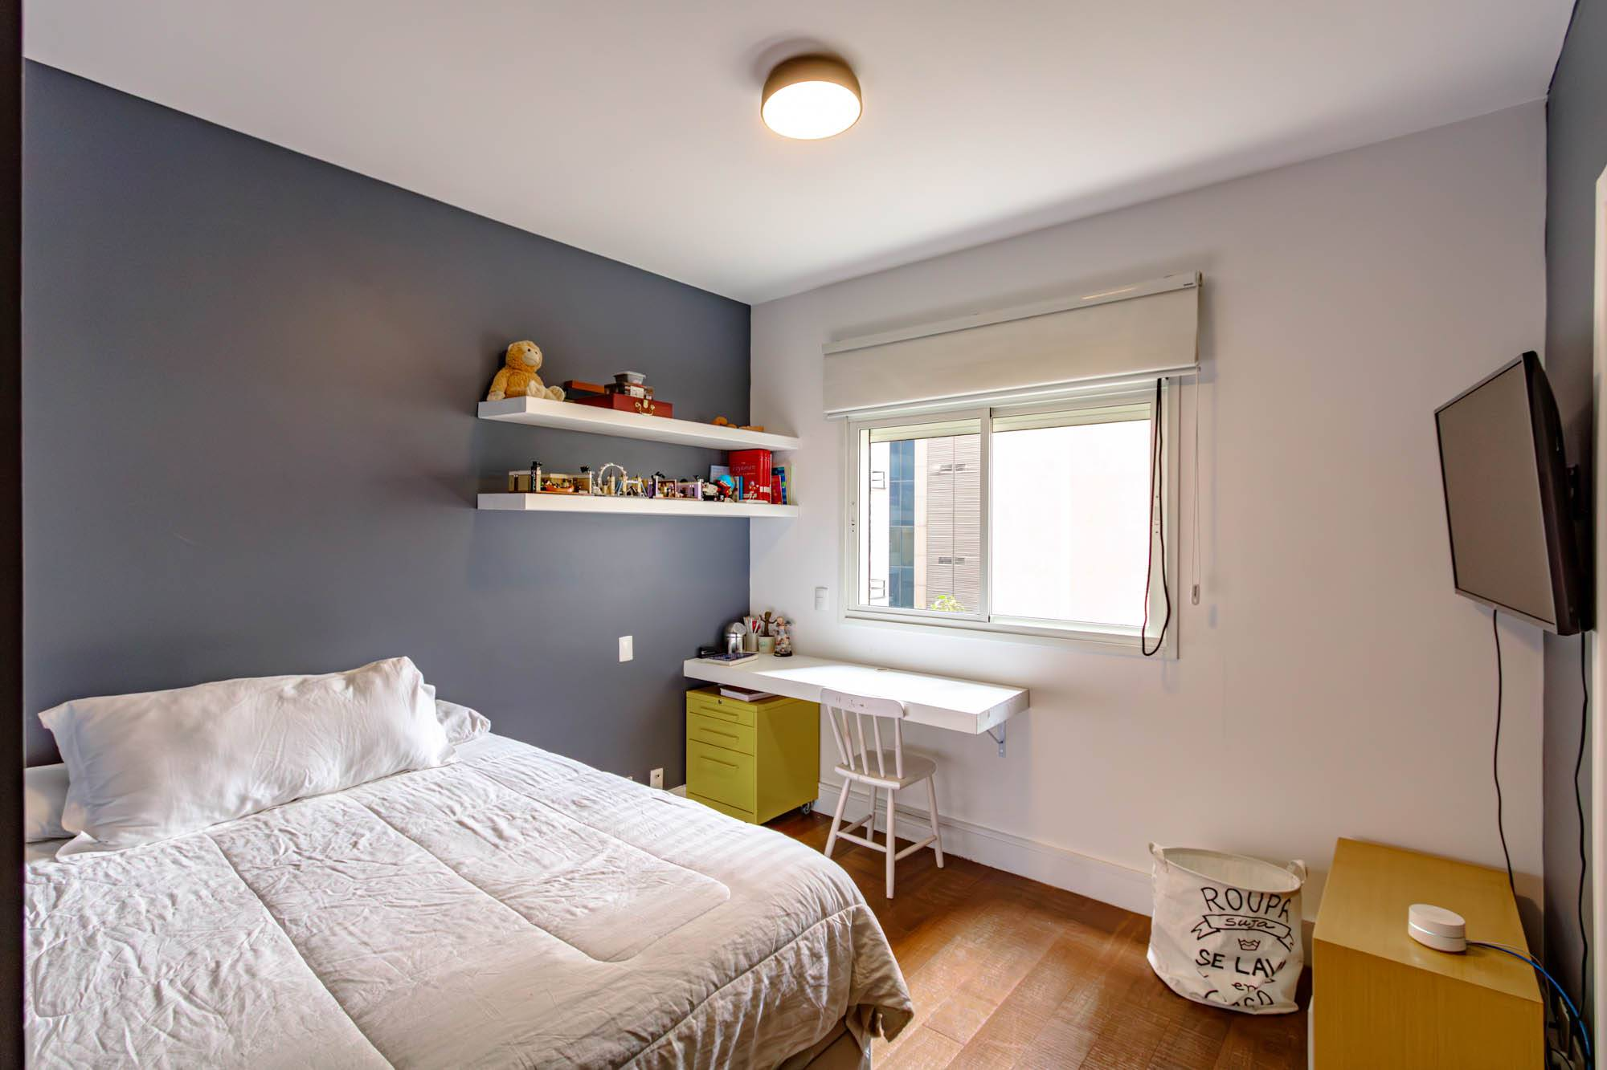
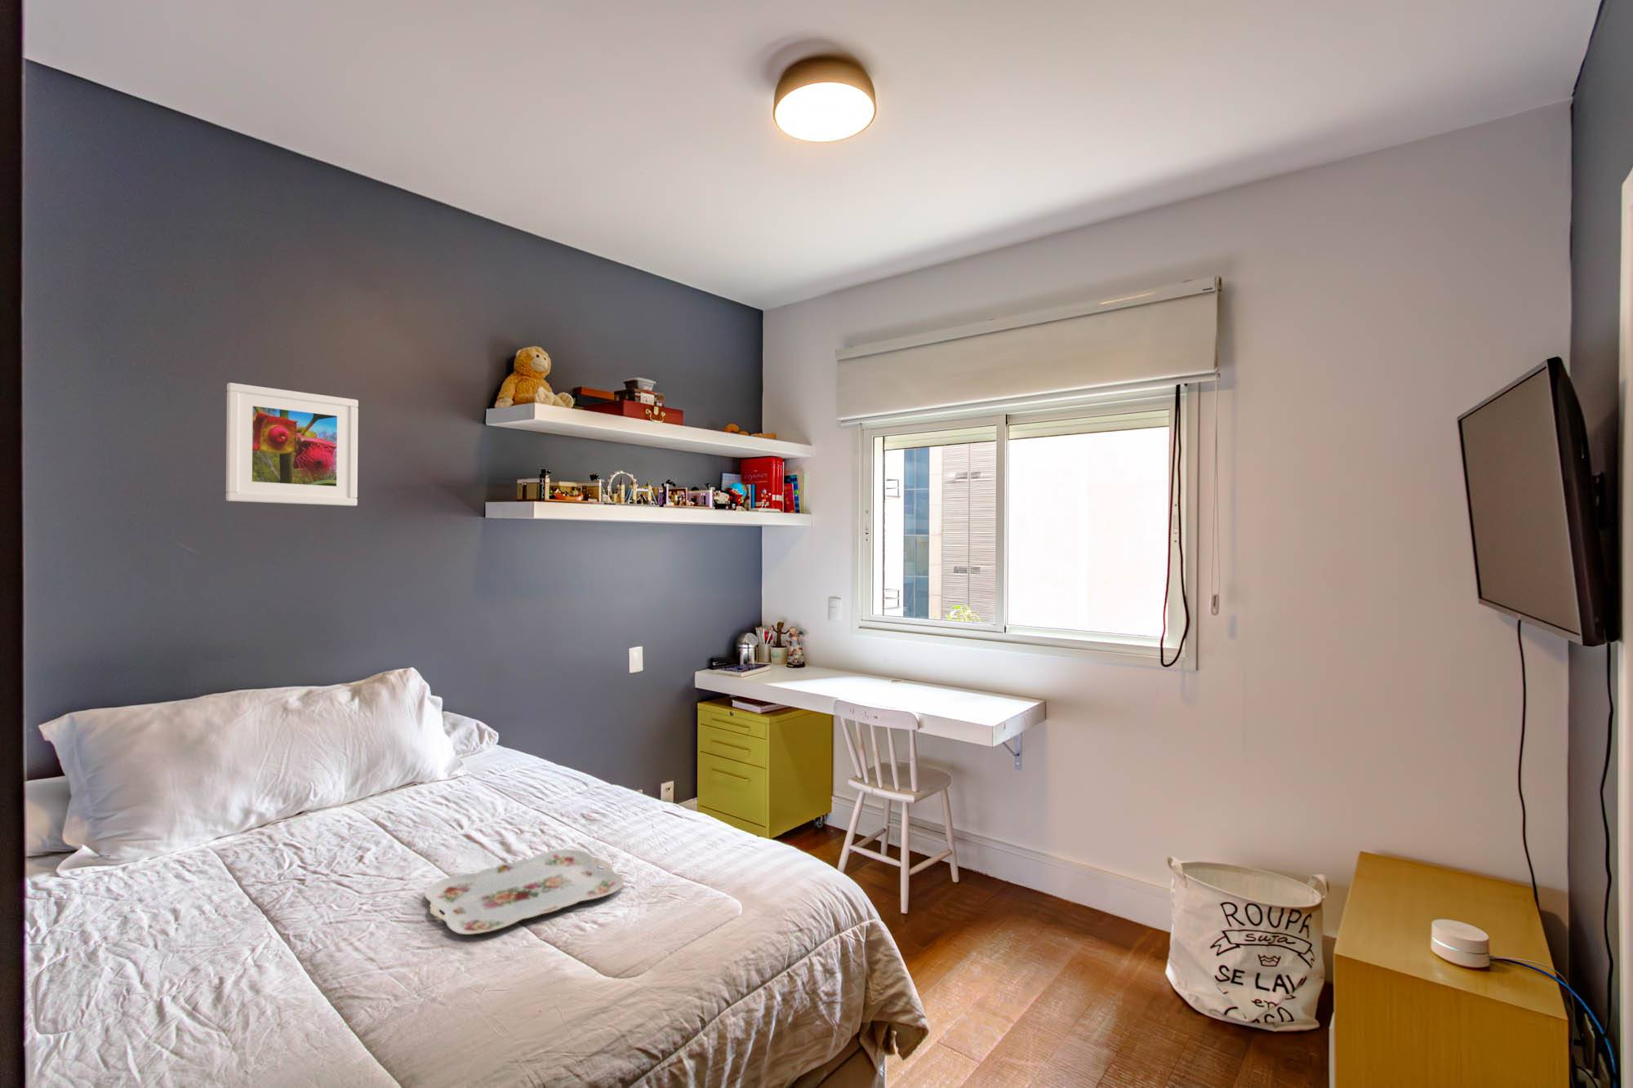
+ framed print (295, 447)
+ serving tray (526, 889)
